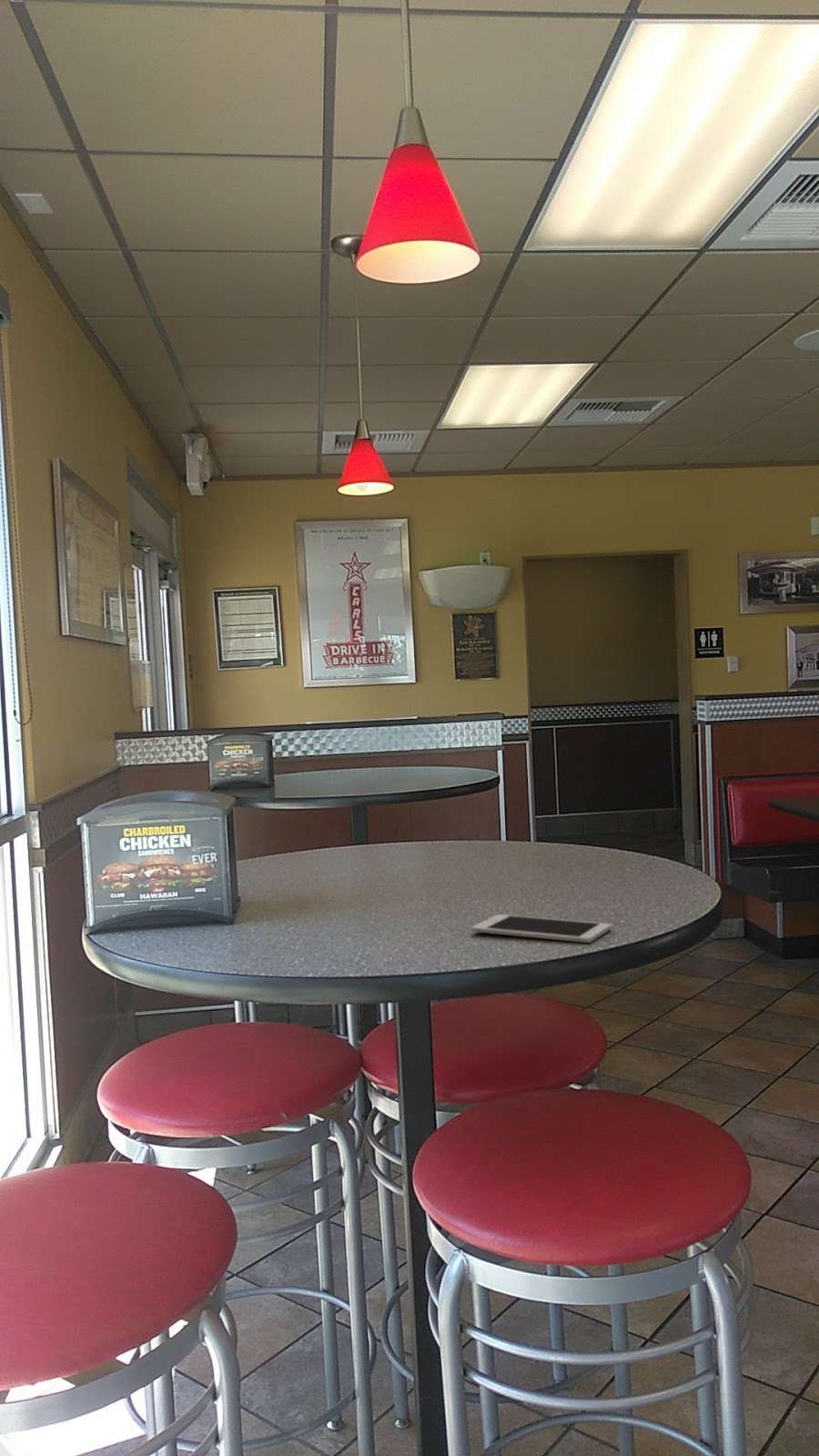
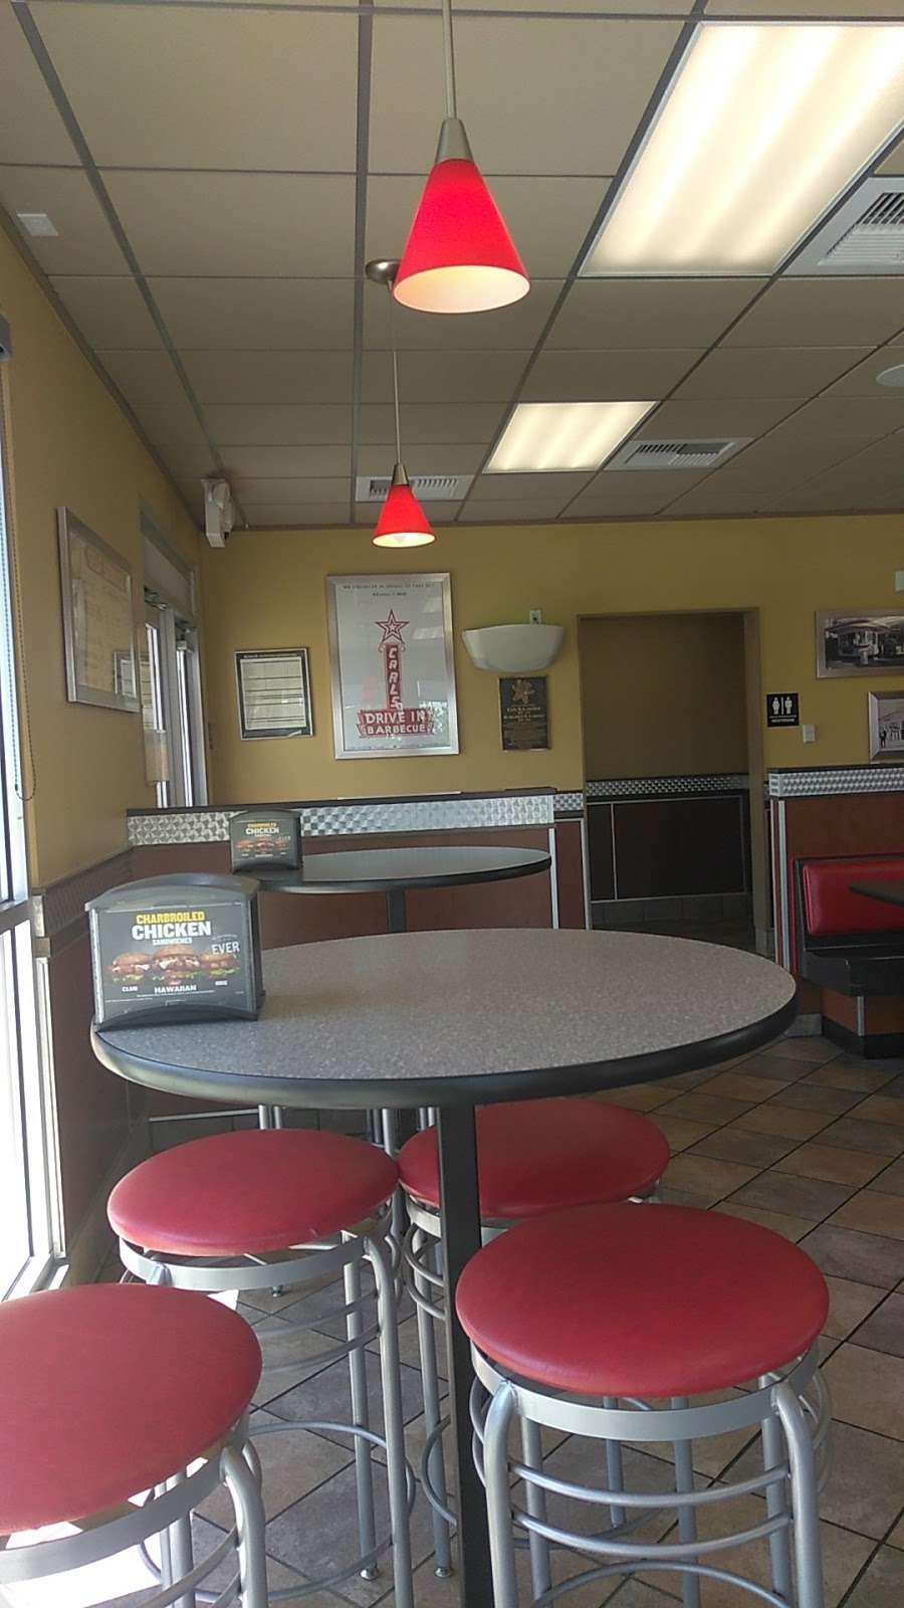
- cell phone (541, 927)
